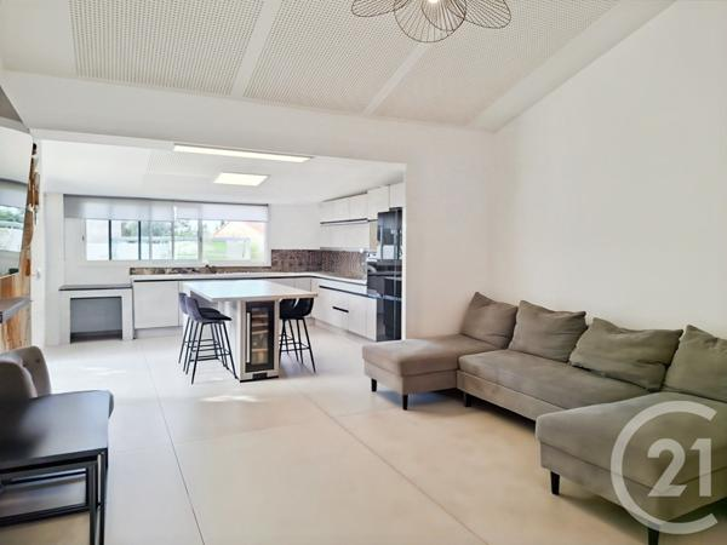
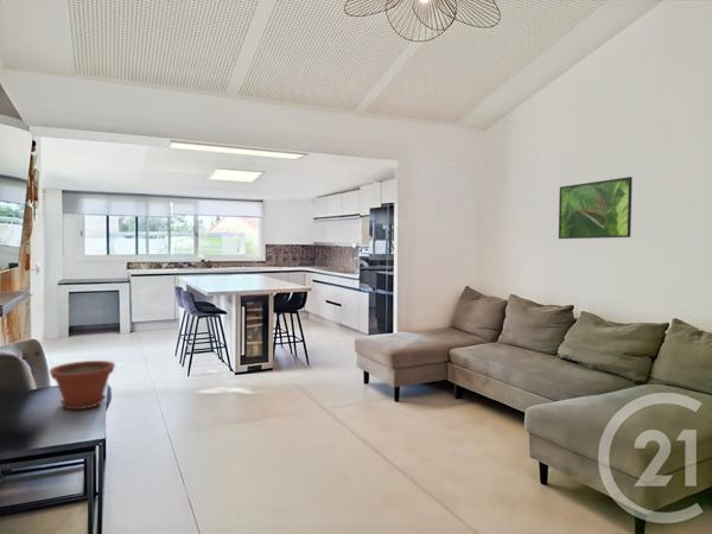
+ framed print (592, 210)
+ plant pot (83, 386)
